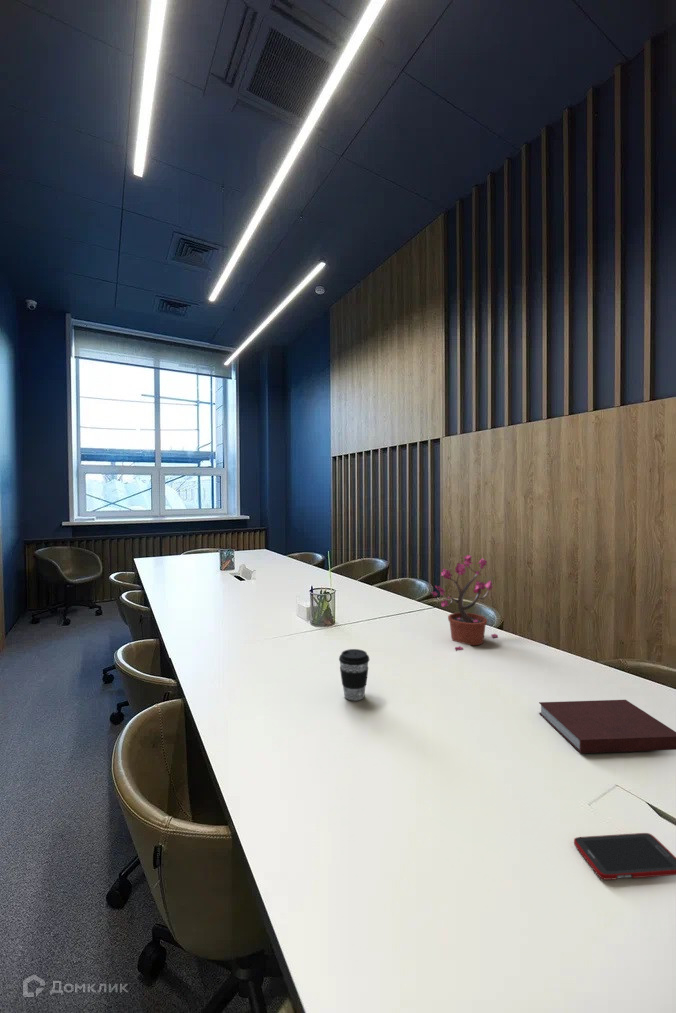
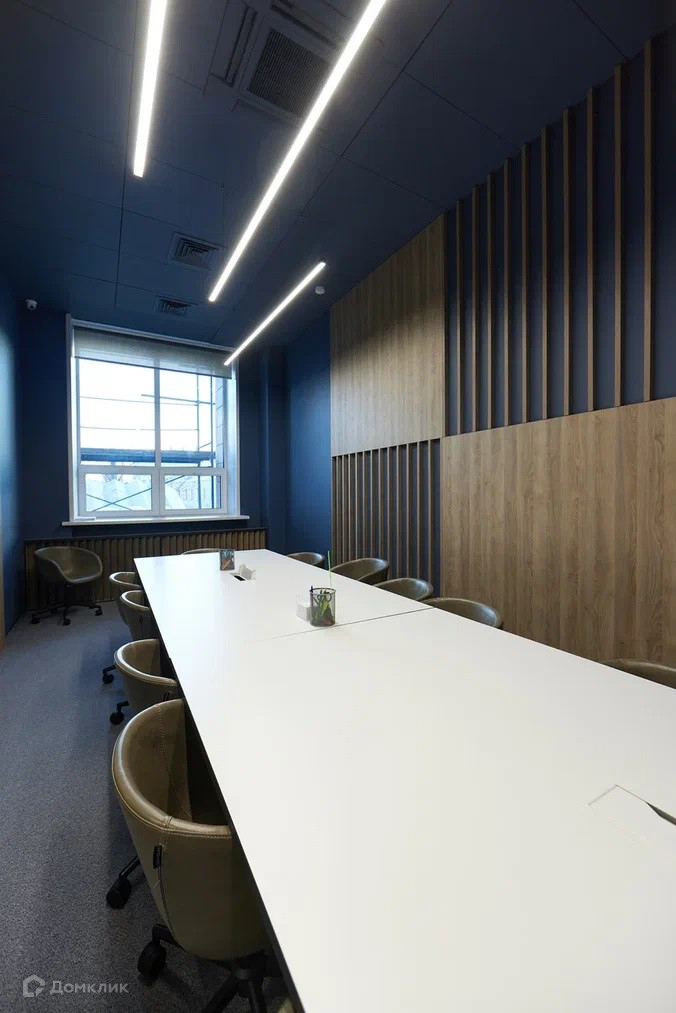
- cell phone (627, 855)
- notebook (605, 724)
- potted plant (470, 603)
- coffee cup (354, 674)
